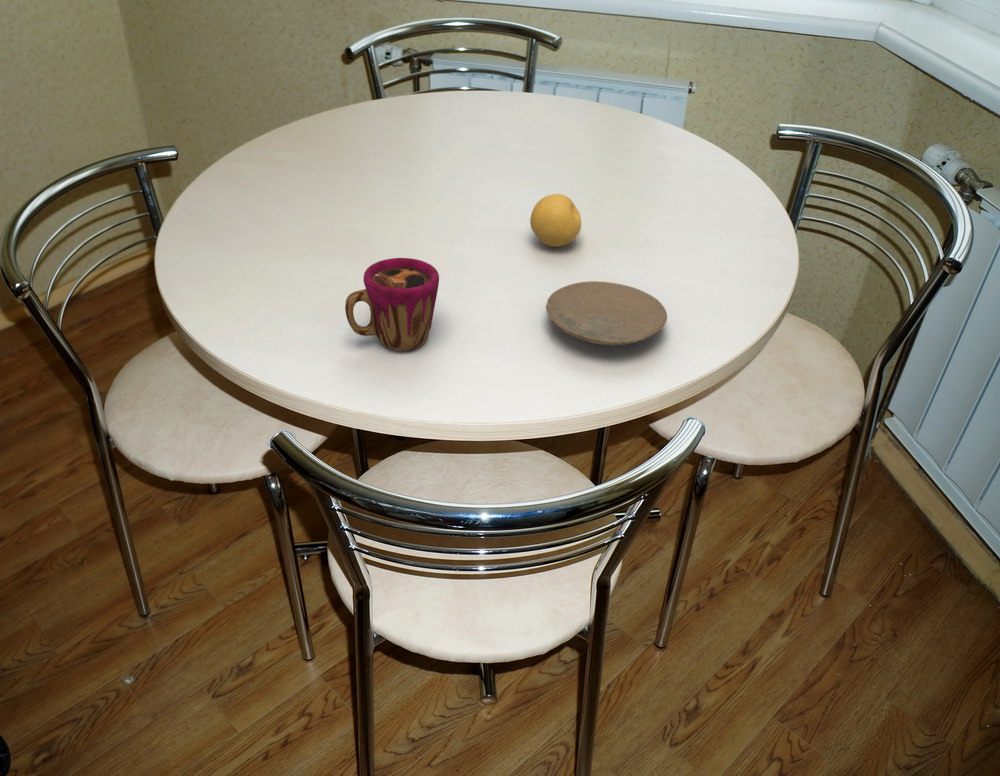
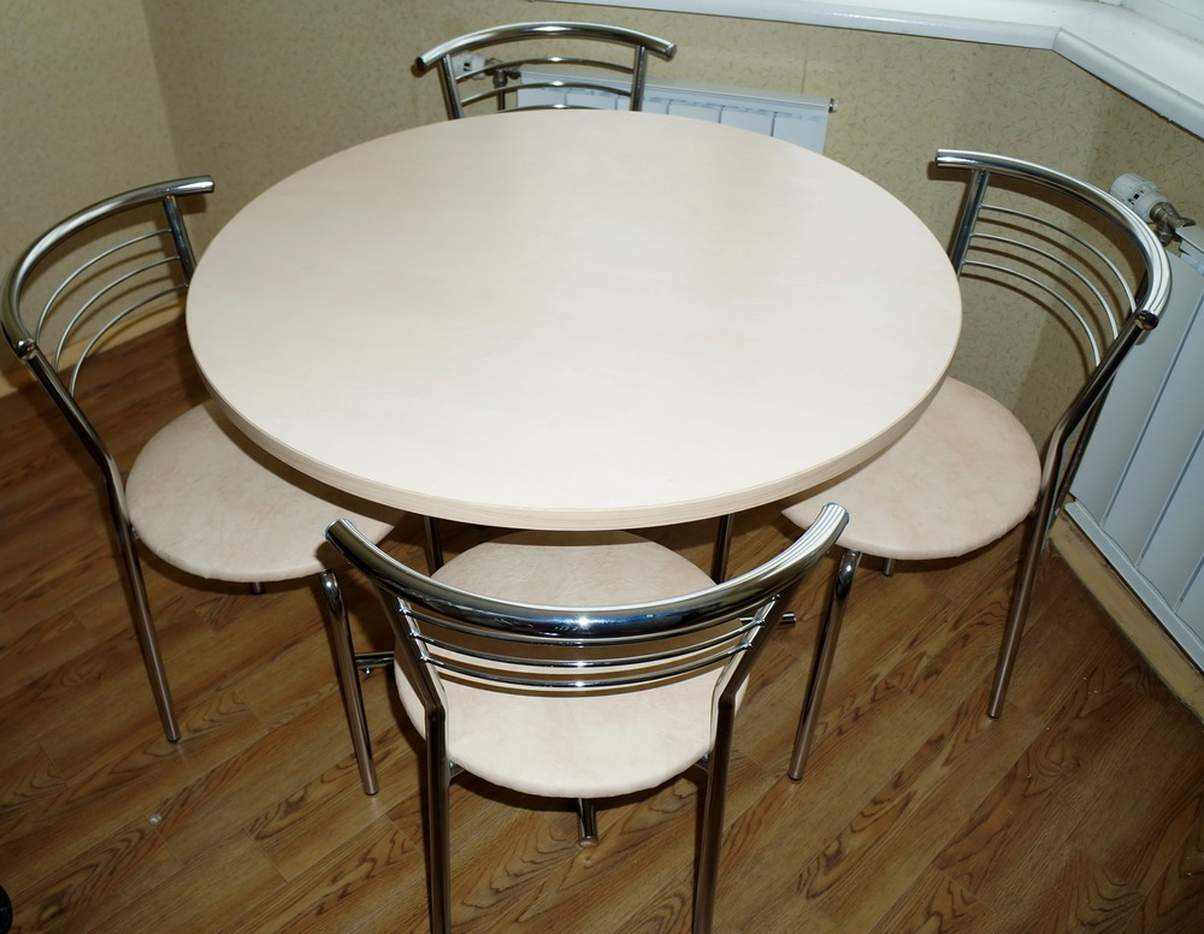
- cup (392, 308)
- plate (605, 317)
- mandarin orange (556, 220)
